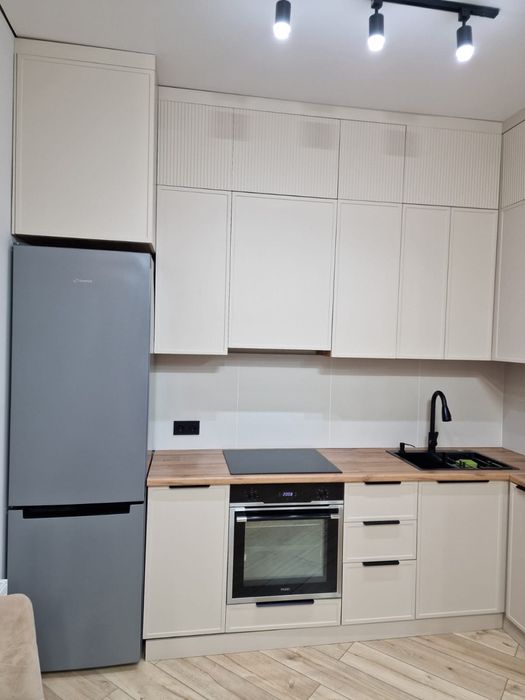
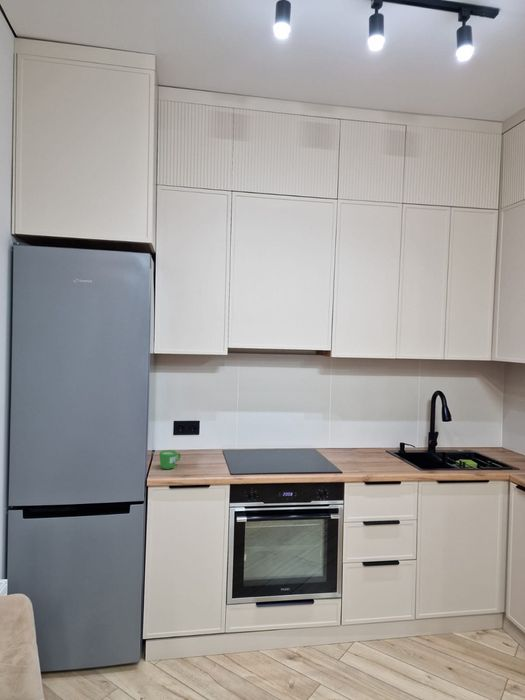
+ mug (170, 459)
